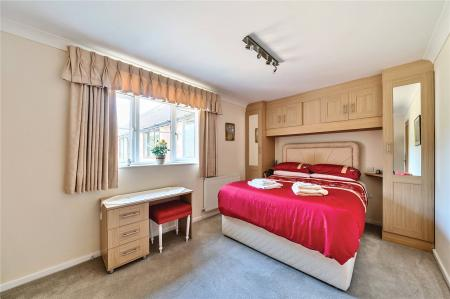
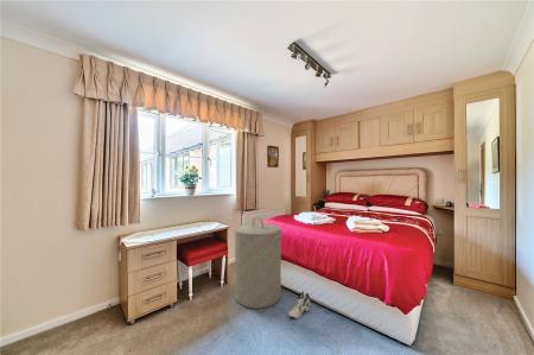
+ laundry hamper (258, 255)
+ sneaker (299, 302)
